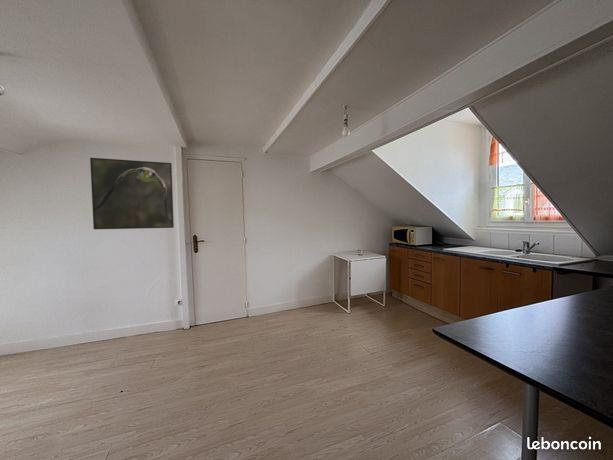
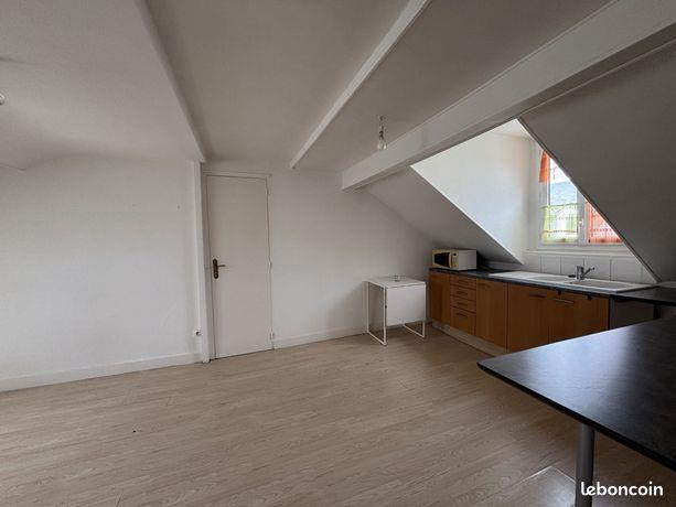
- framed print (134, 194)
